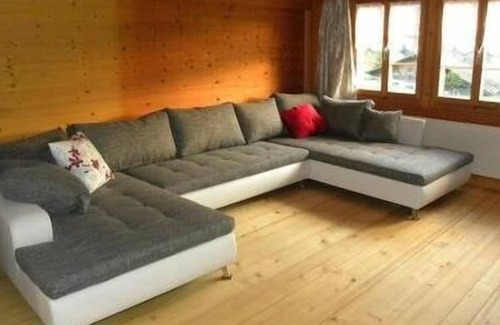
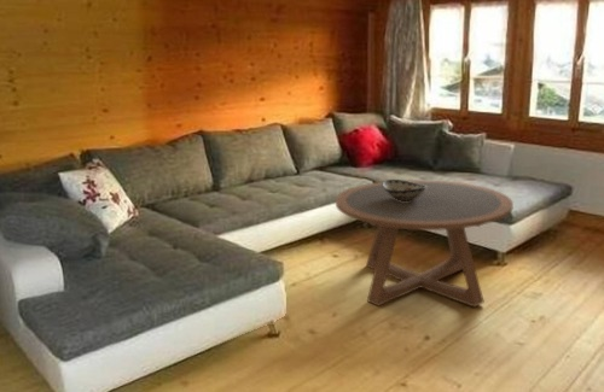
+ decorative bowl (403, 191)
+ coffee table (422, 229)
